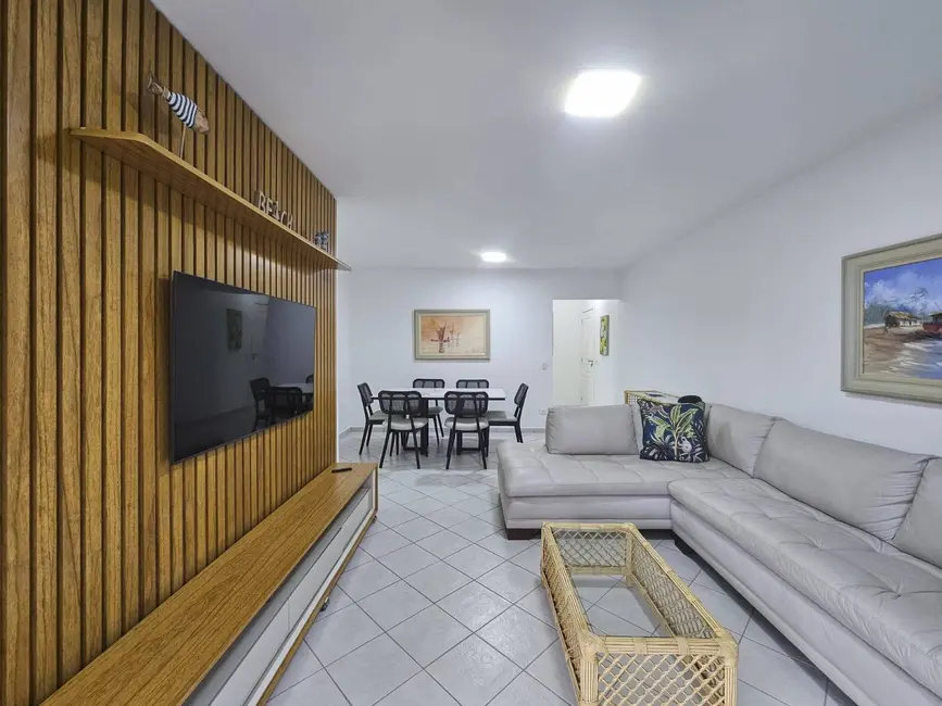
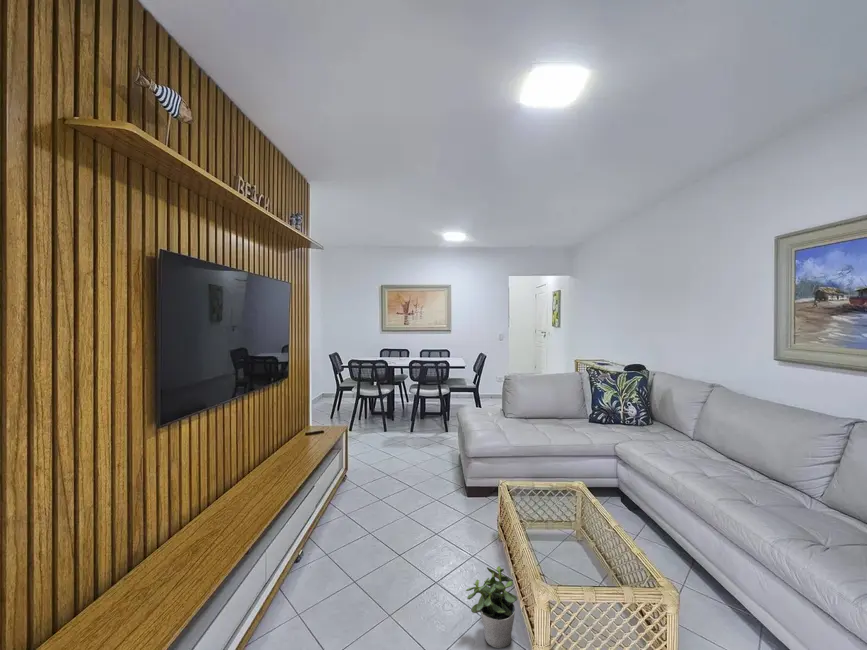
+ potted plant (491, 603)
